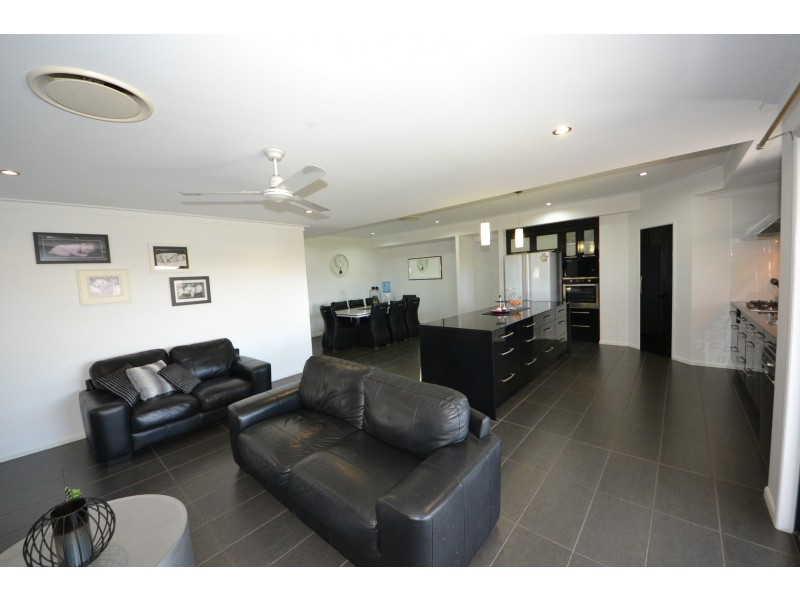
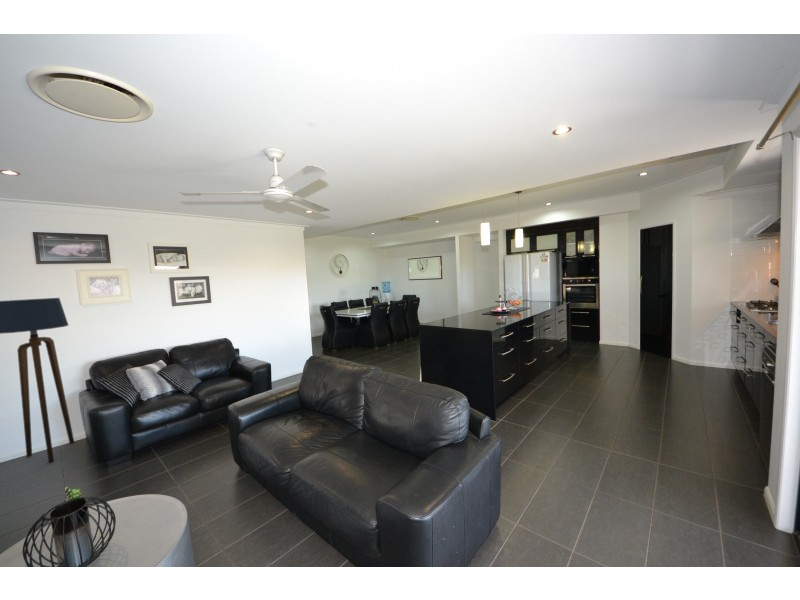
+ floor lamp (40, 378)
